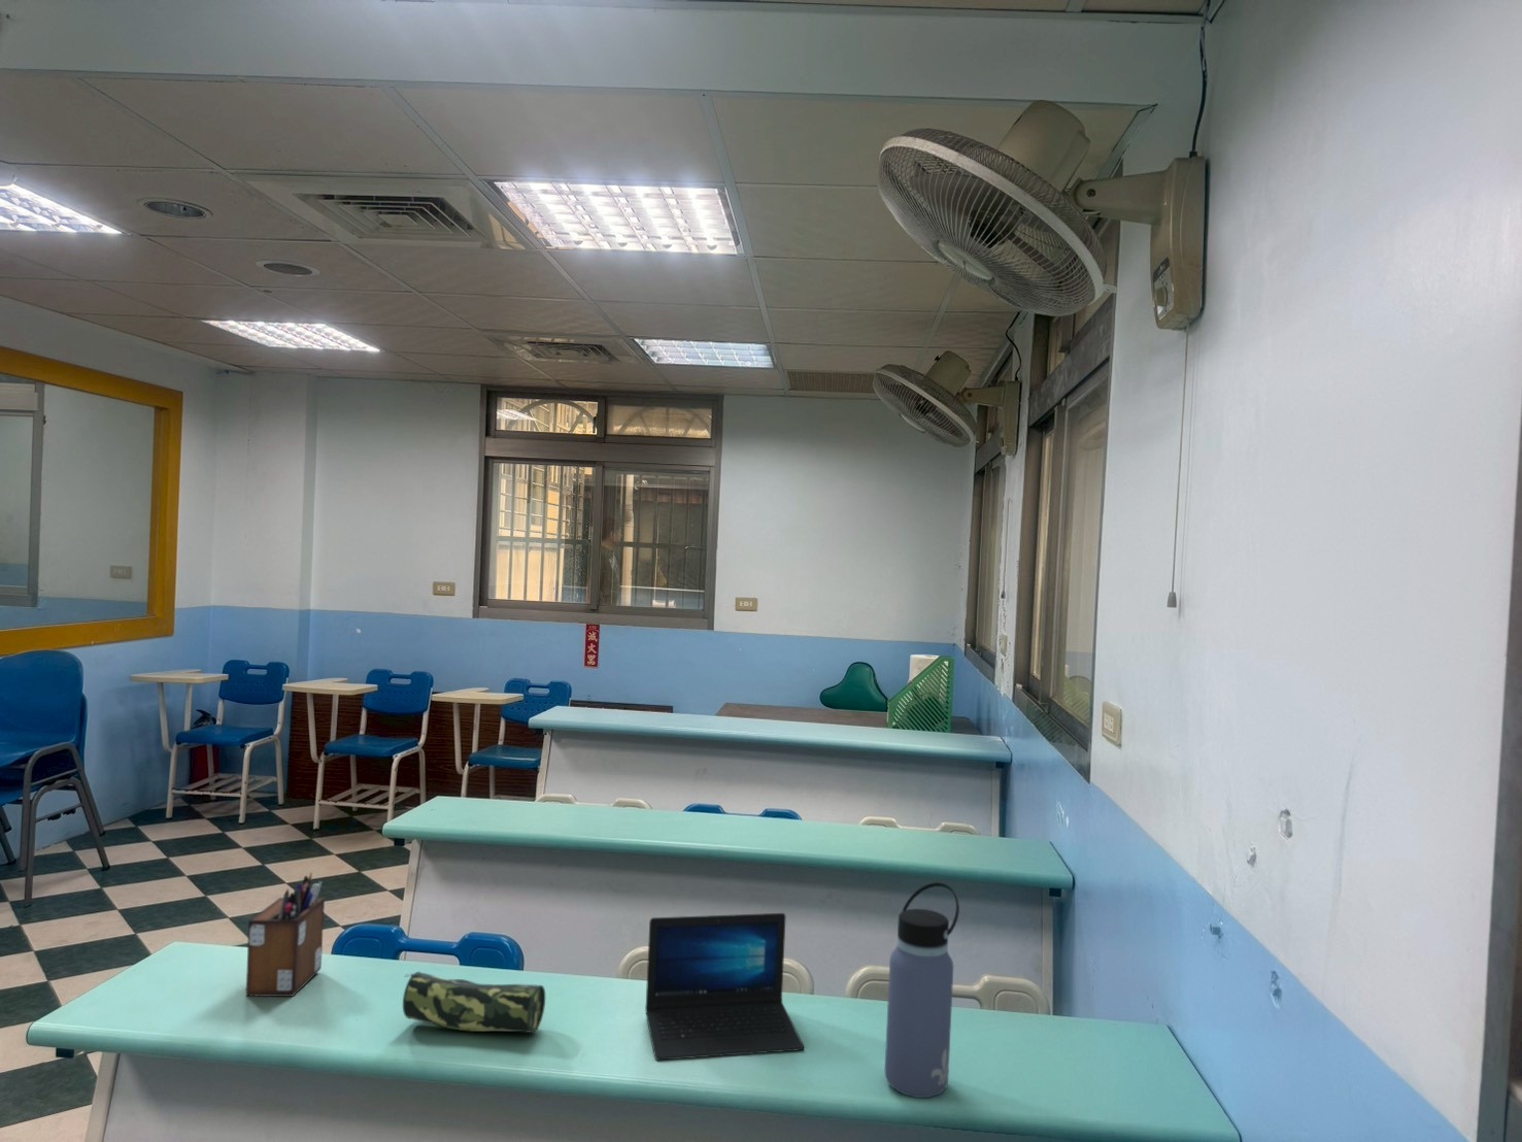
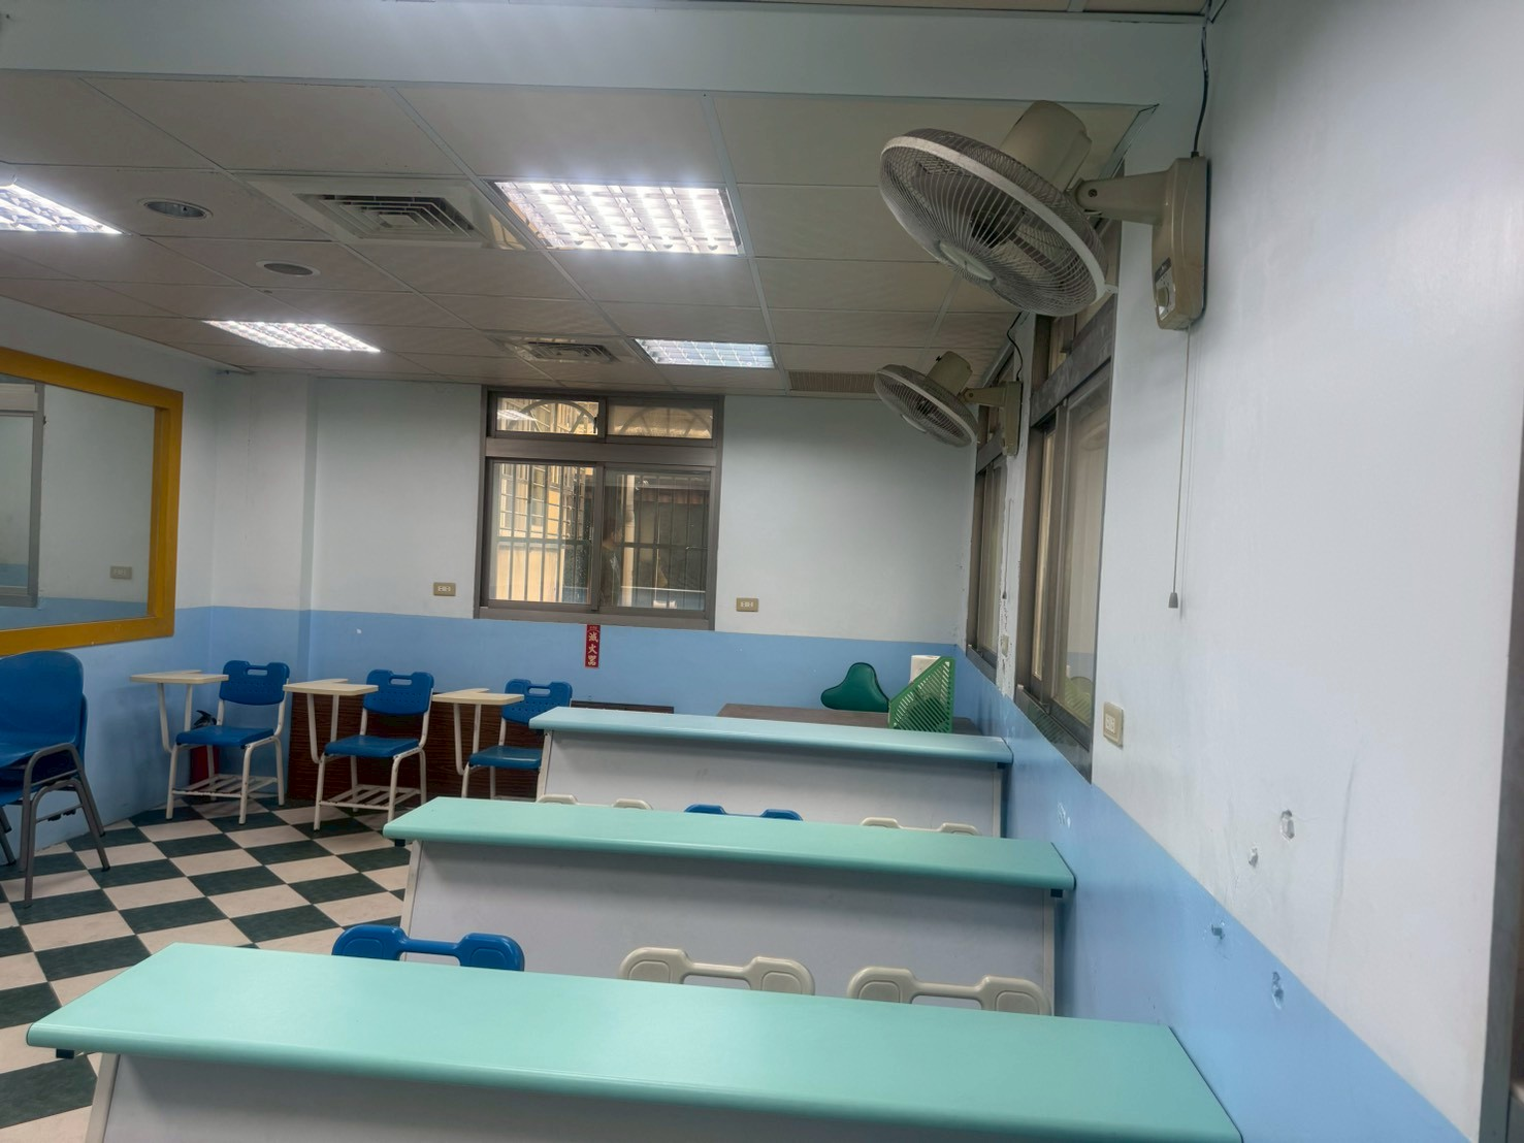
- desk organizer (287, 931)
- water bottle (921, 985)
- pencil case (471, 1003)
- laptop (723, 981)
